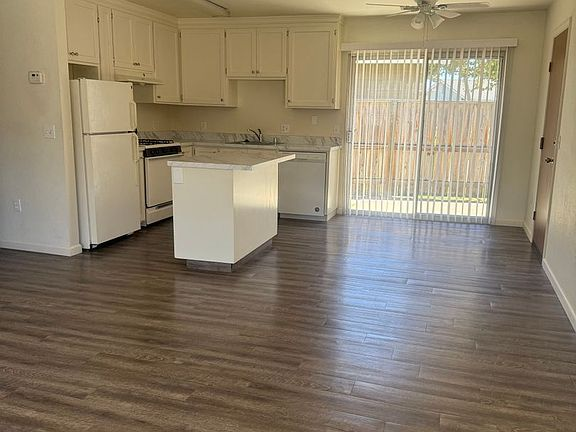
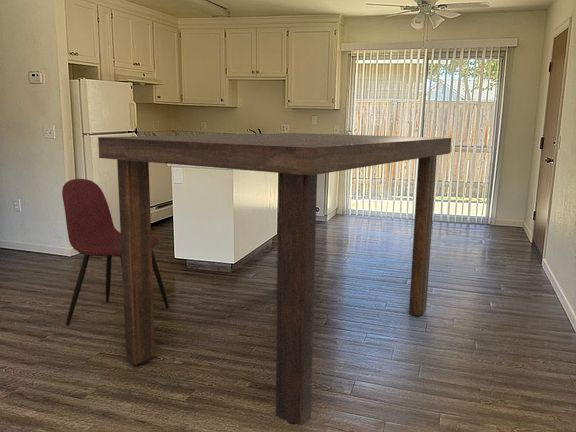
+ dining table (298, 239)
+ dining chair (113, 250)
